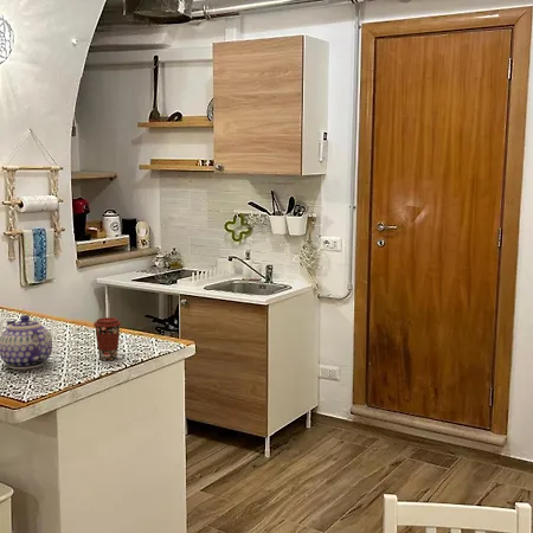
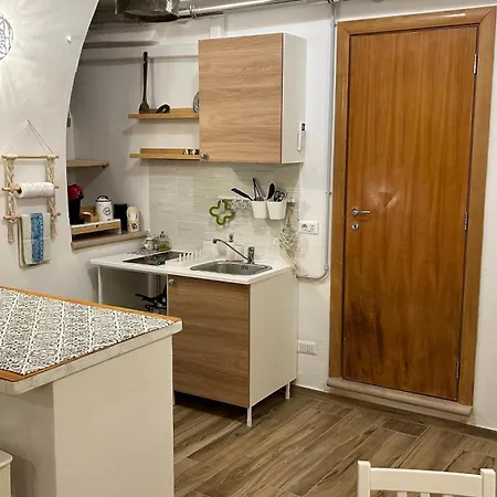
- teapot (25, 340)
- coffee cup (108, 339)
